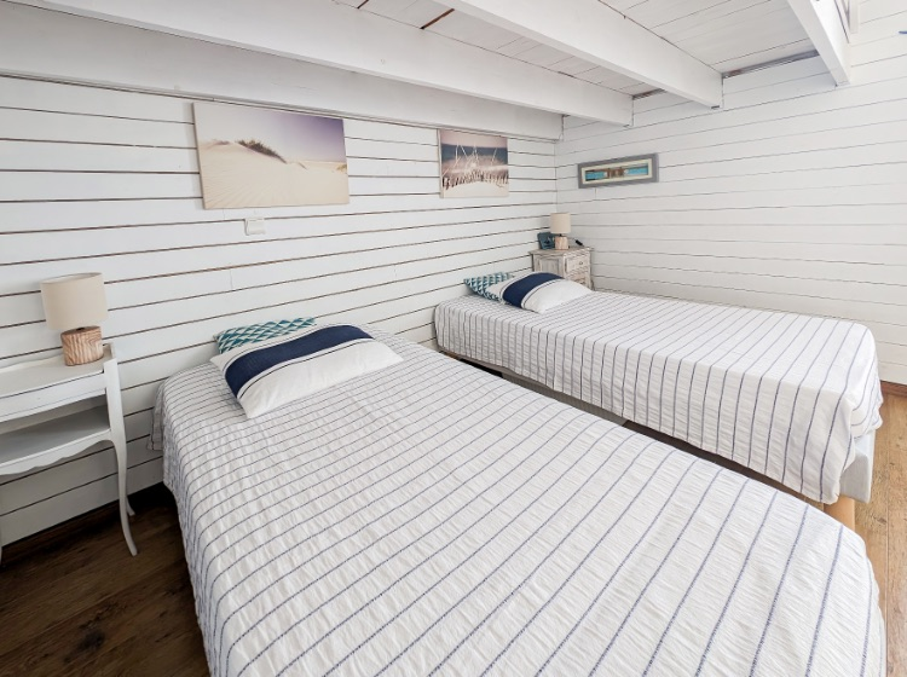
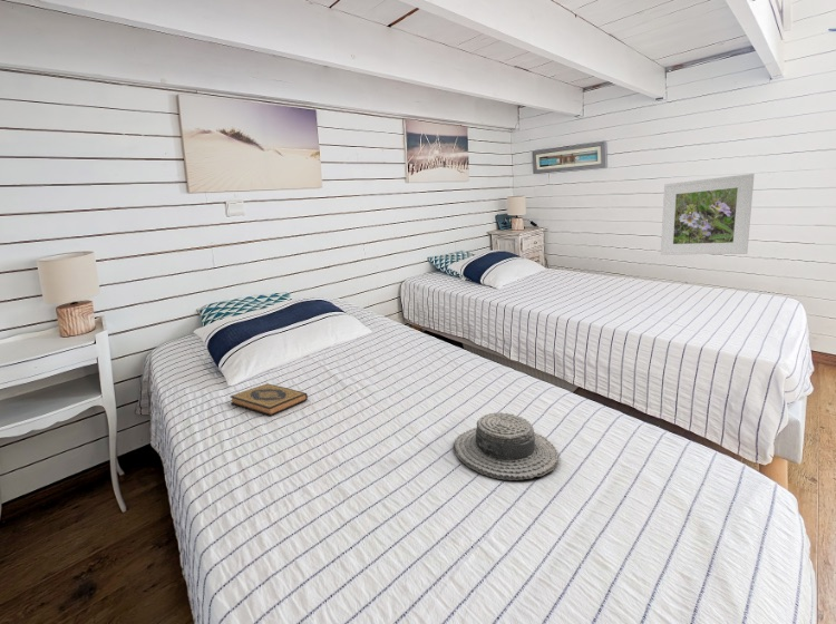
+ hardback book (269, 398)
+ boater hat (514, 429)
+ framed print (703, 217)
